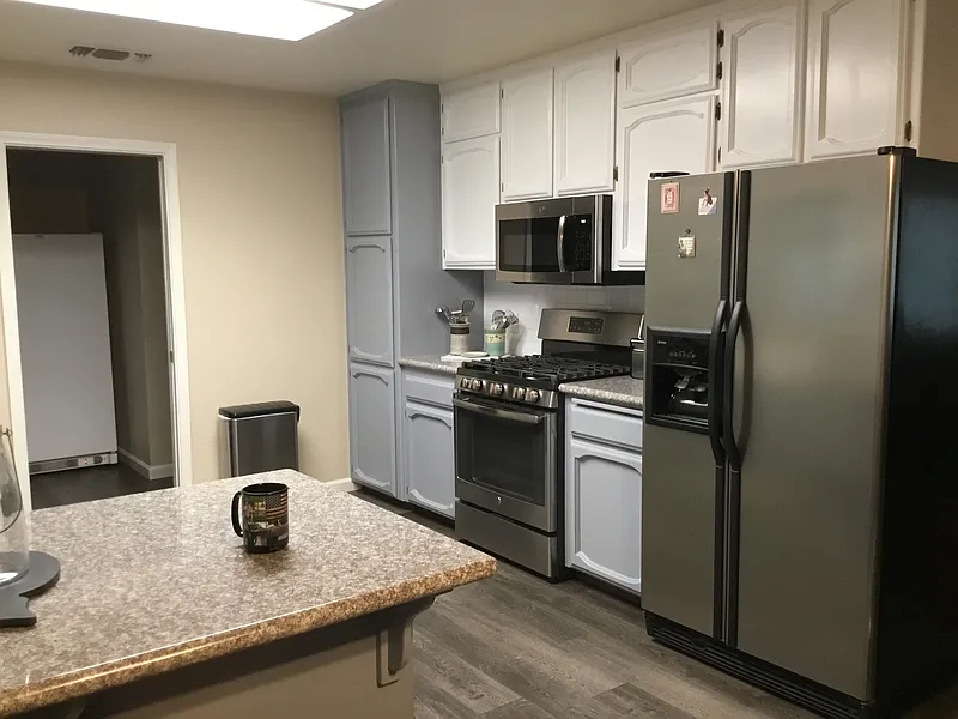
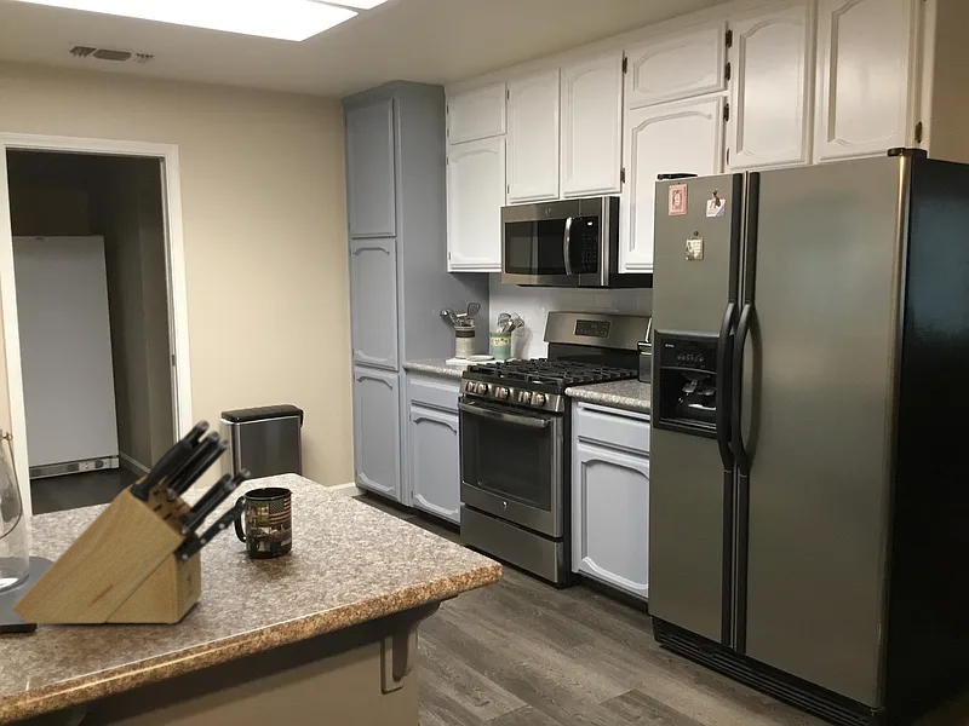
+ knife block (134, 518)
